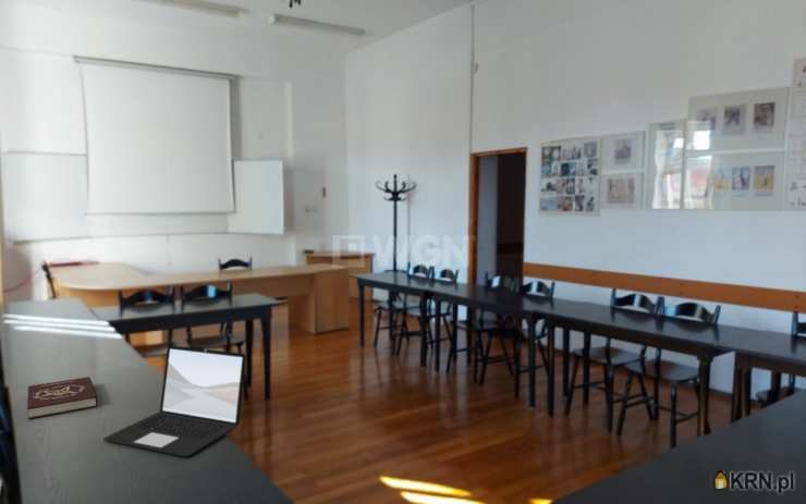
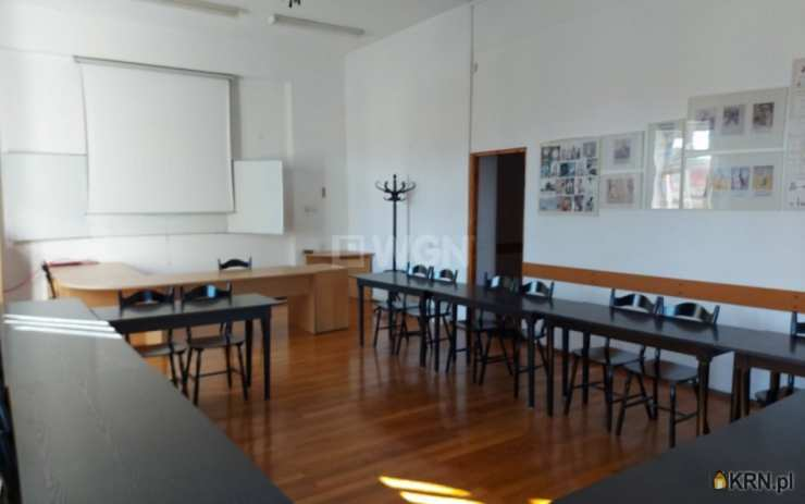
- laptop (176, 395)
- book (62, 395)
